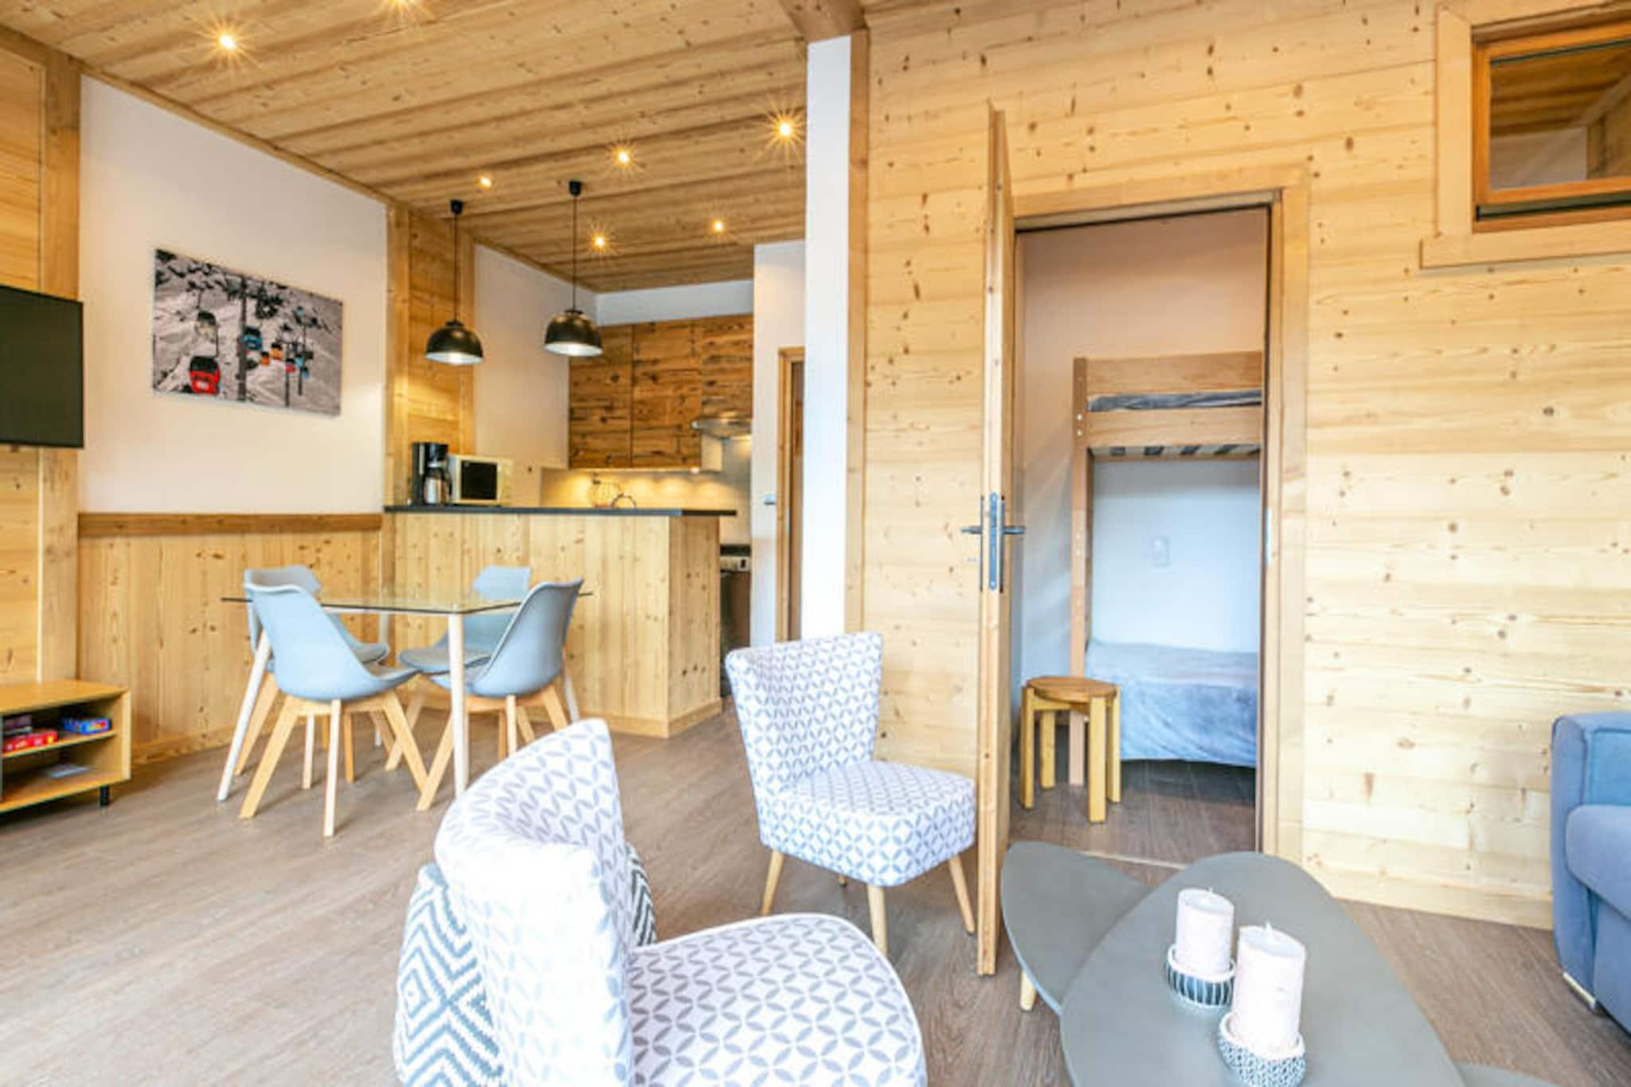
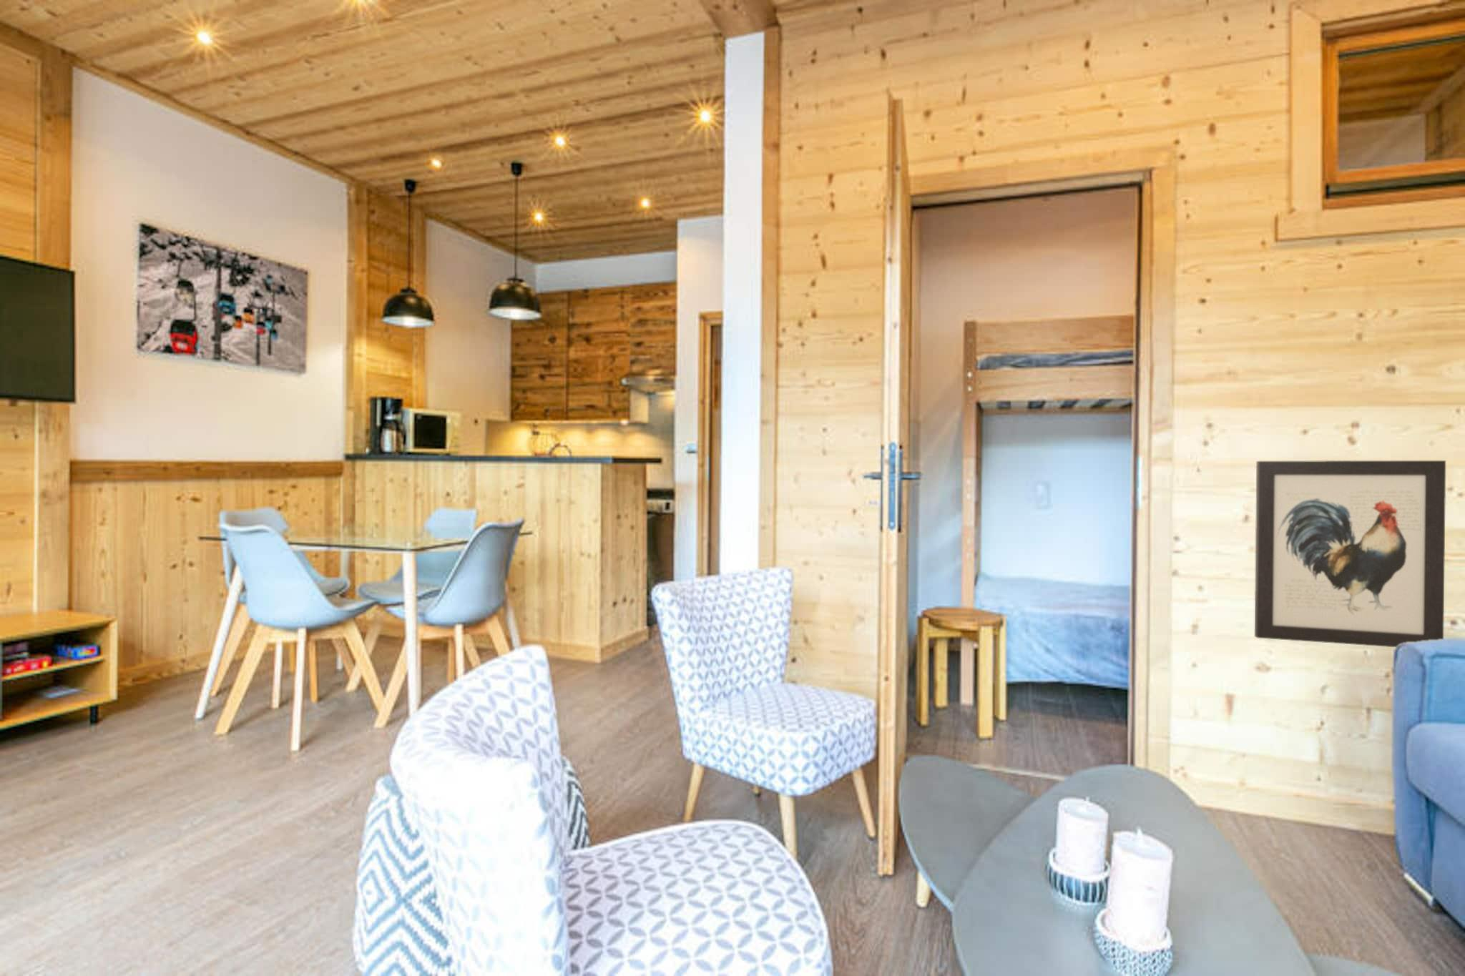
+ wall art (1345, 552)
